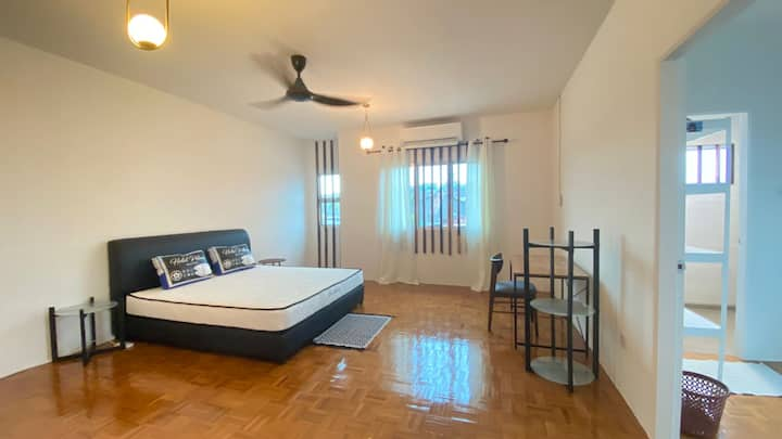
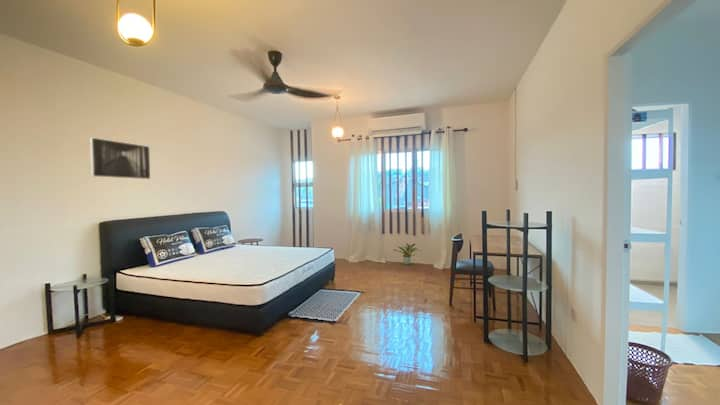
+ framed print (122, 160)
+ potted plant (407, 253)
